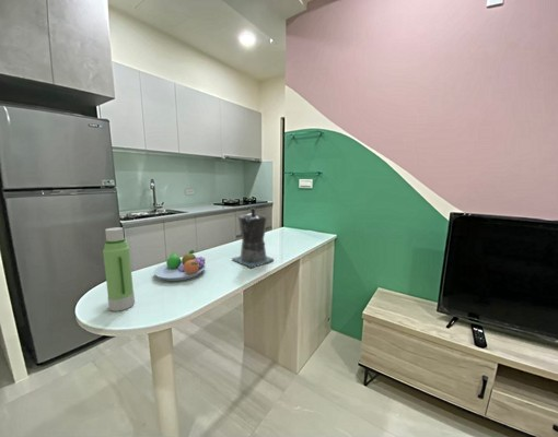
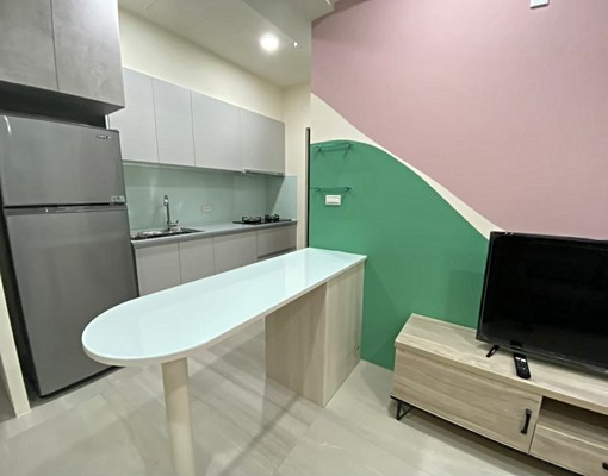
- coffee maker (253, 234)
- water bottle (117, 268)
- fruit bowl (179, 263)
